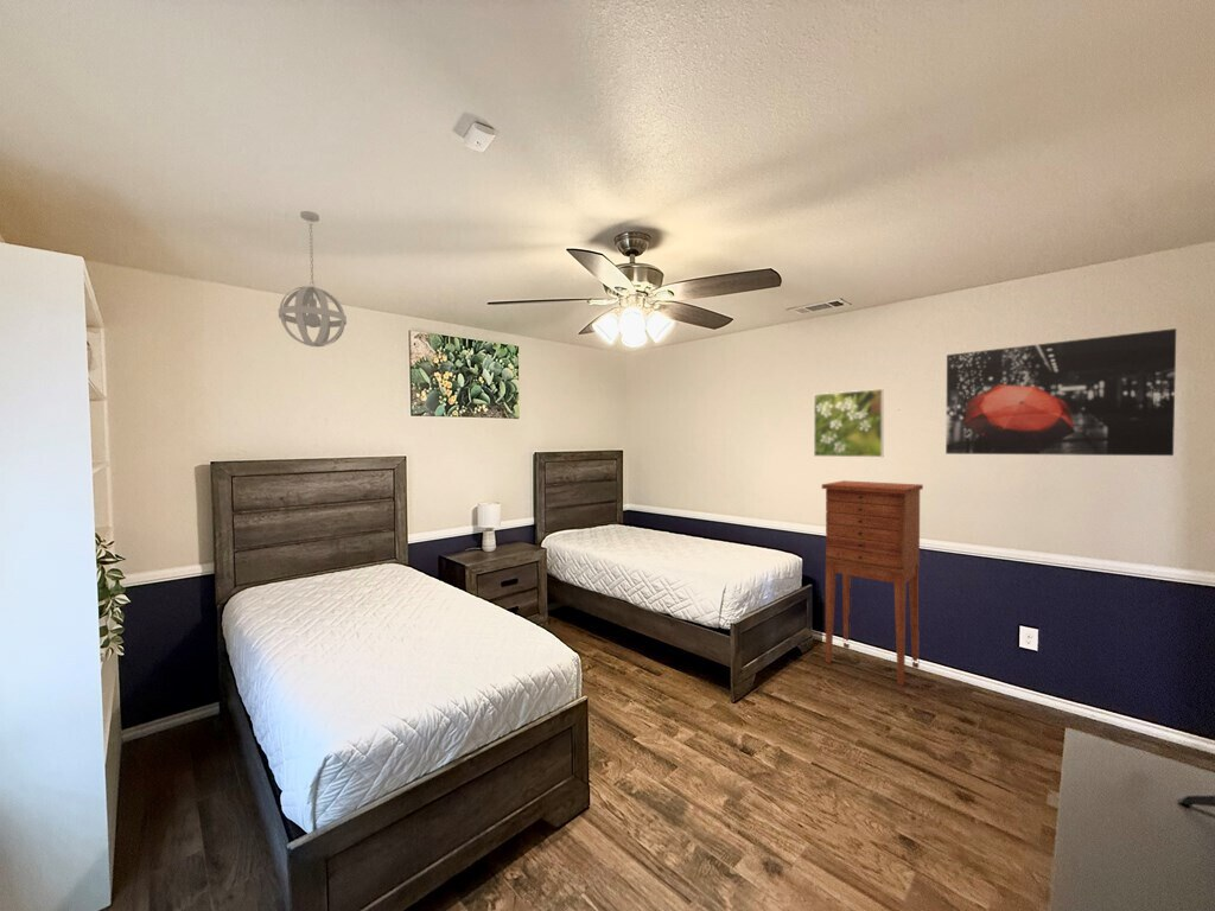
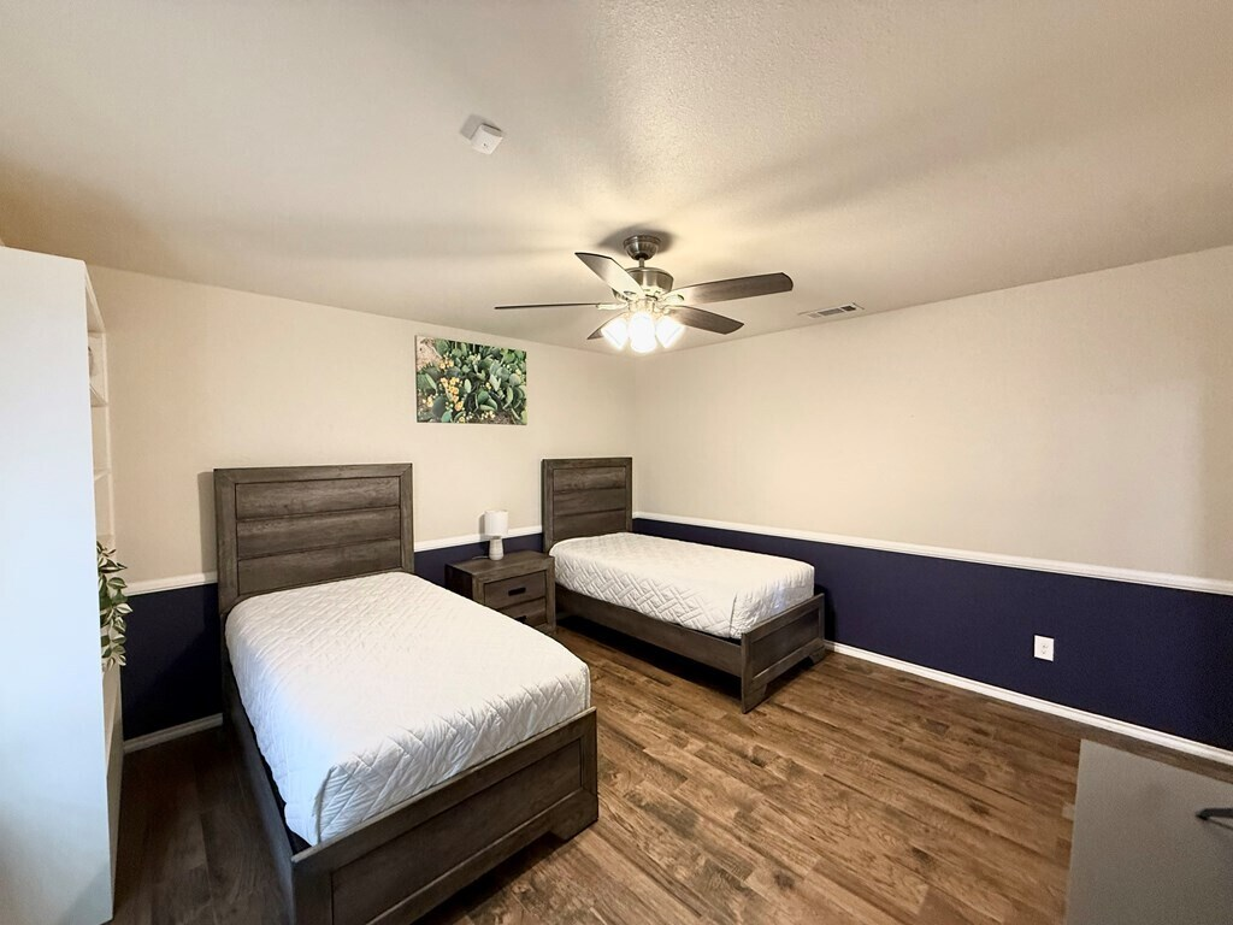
- wall art (1047, 399)
- pendant light (312, 280)
- cabinet (871, 574)
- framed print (846, 423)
